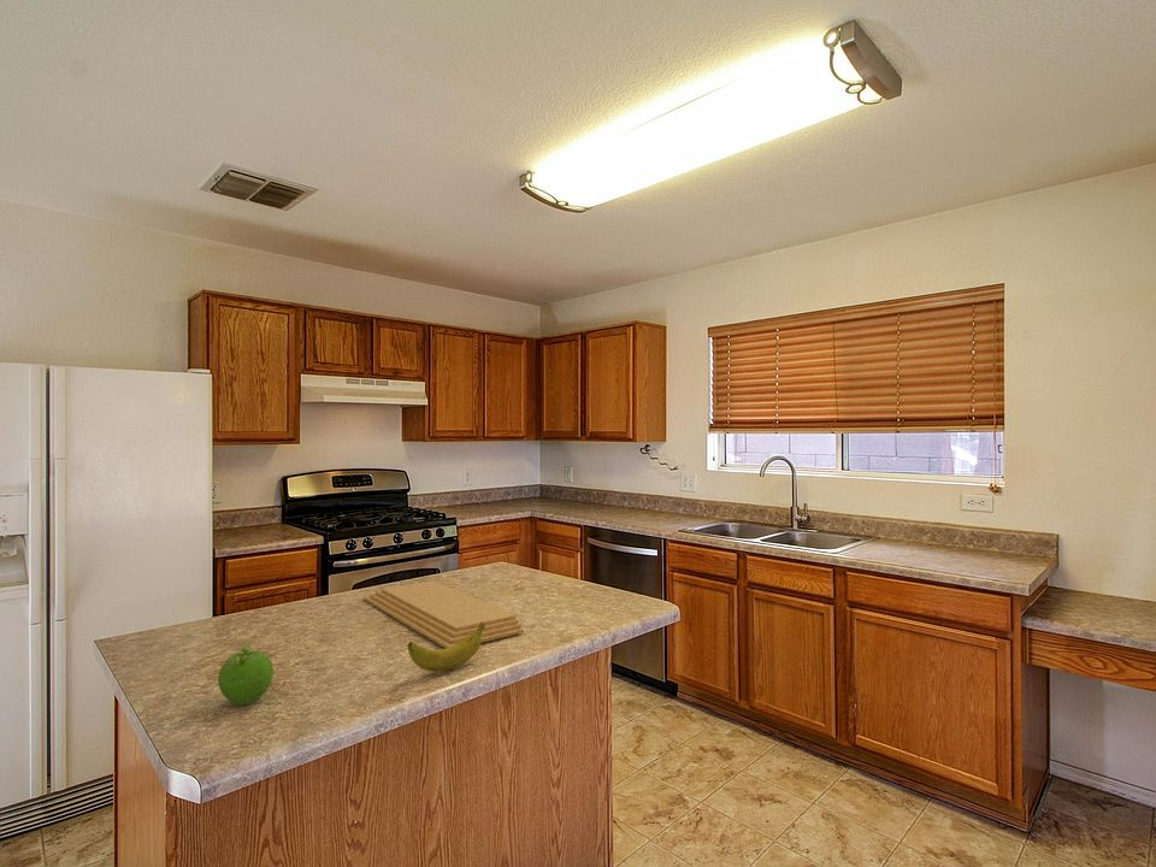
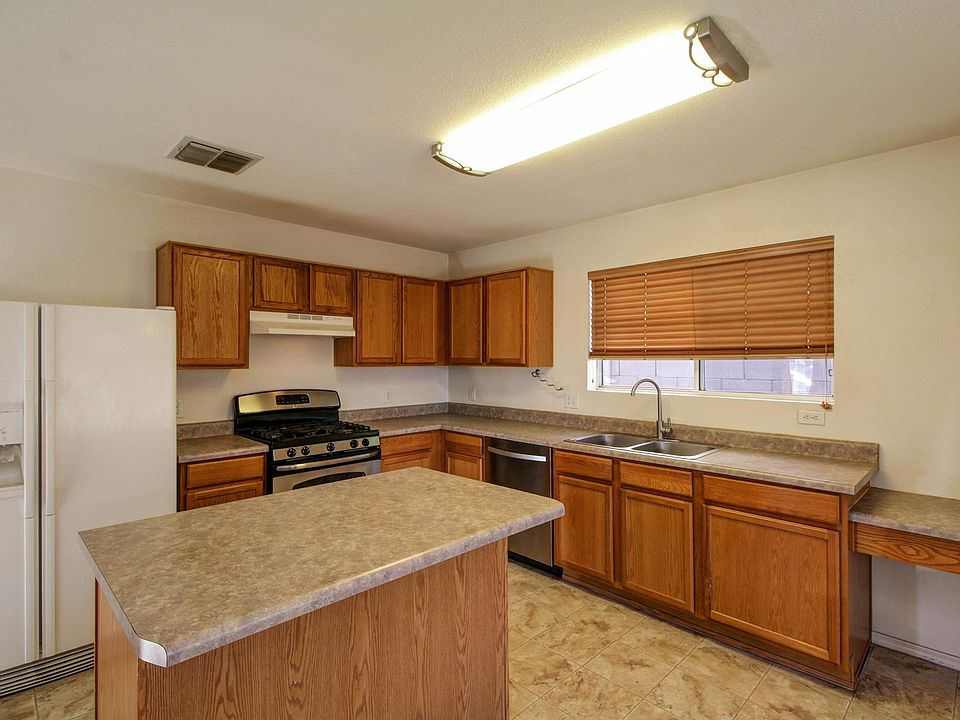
- fruit (246, 674)
- banana (448, 649)
- cutting board (436, 608)
